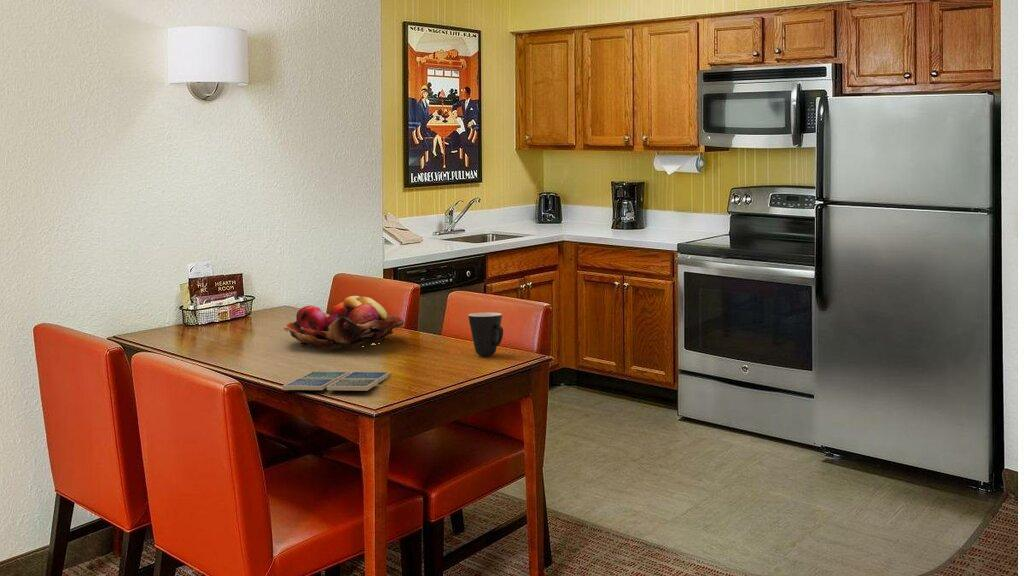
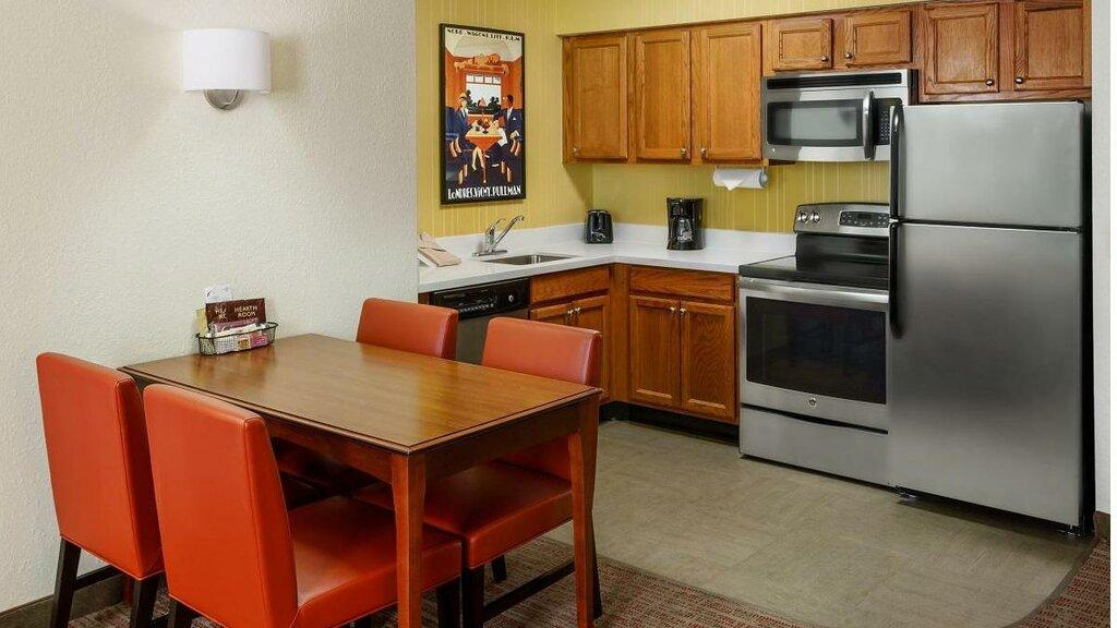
- drink coaster (338, 380)
- fruit basket (346, 320)
- mug (488, 335)
